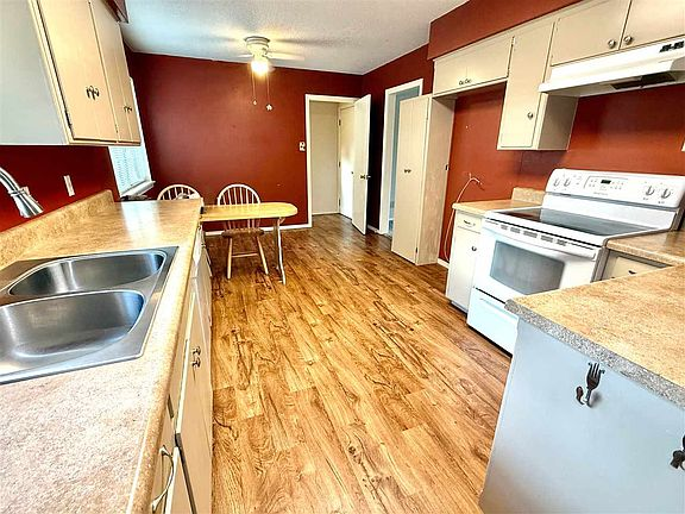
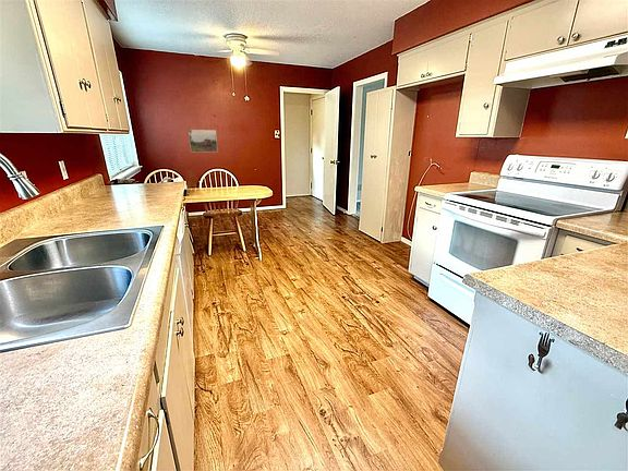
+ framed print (203, 141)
